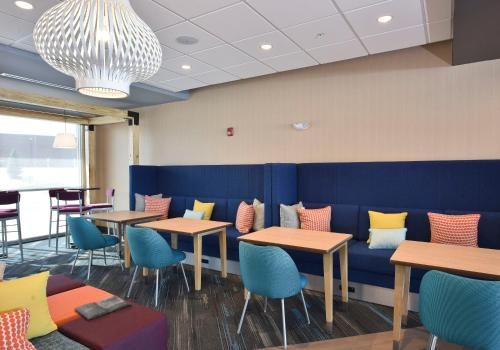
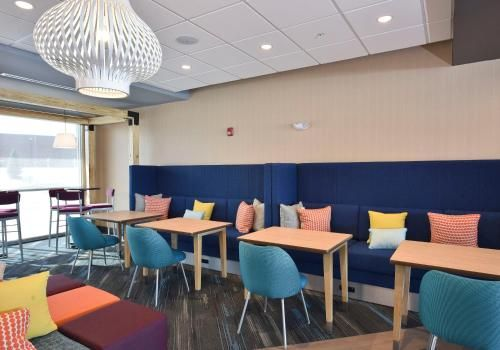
- magazine (103, 306)
